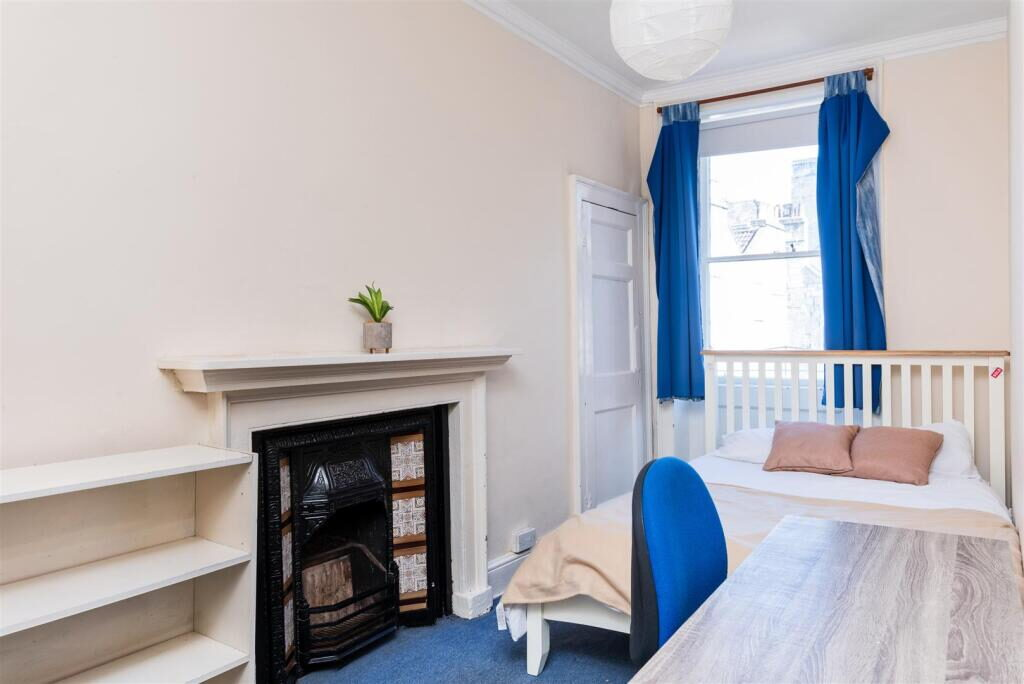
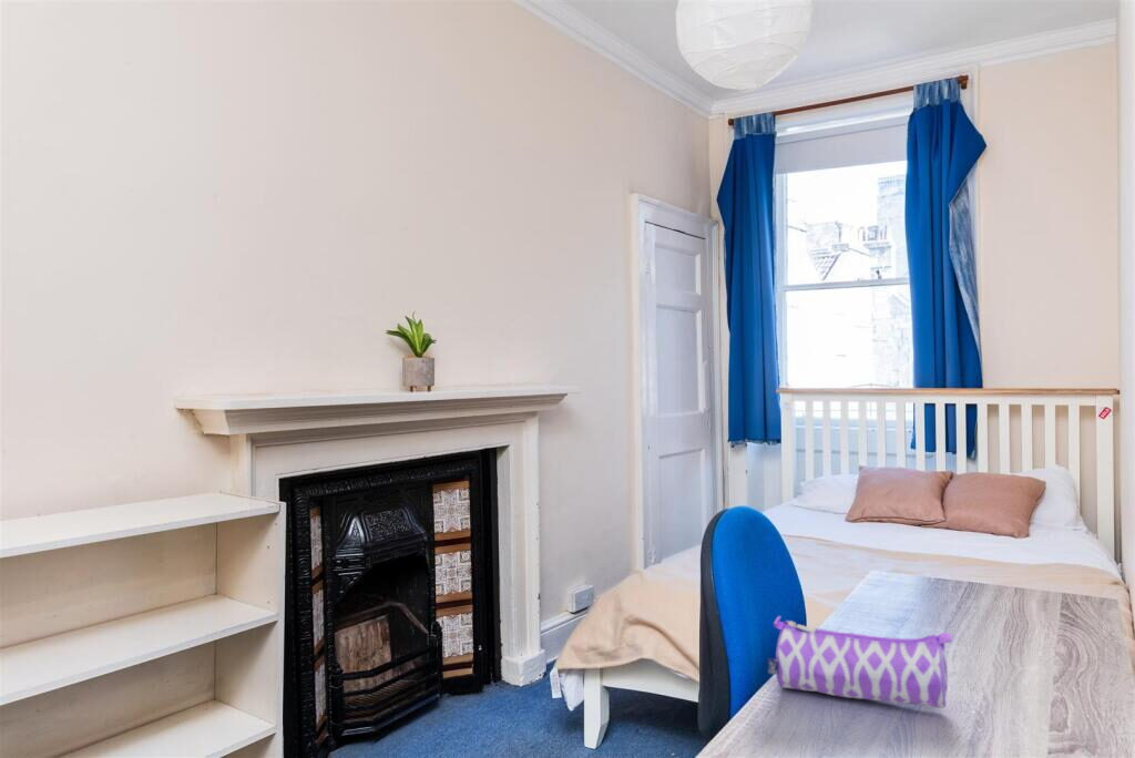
+ pencil case (858, 659)
